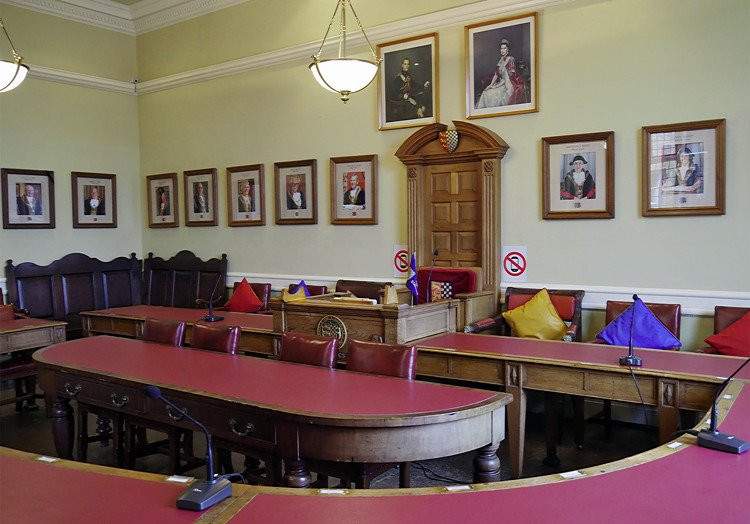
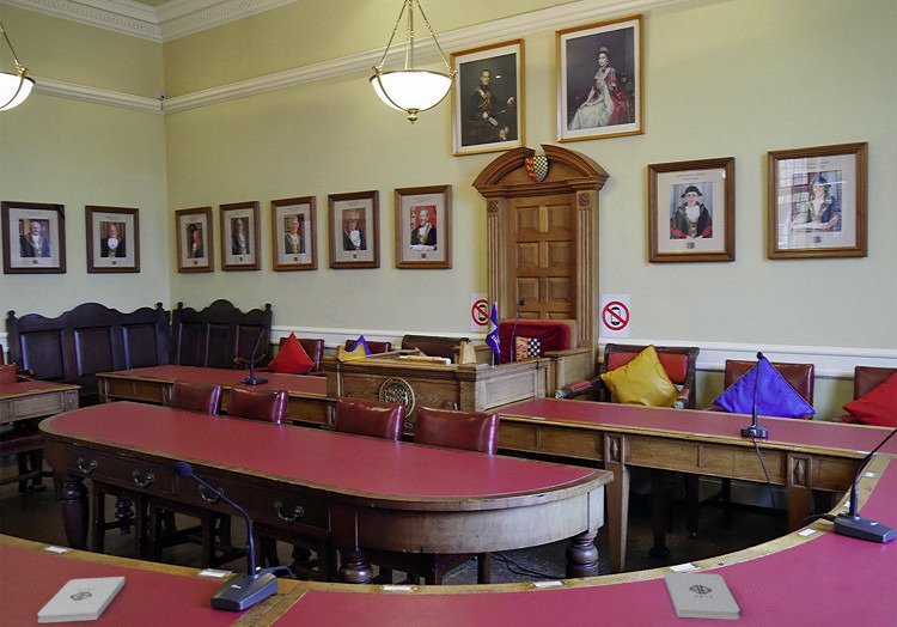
+ notepad (700, 593)
+ notepad (83, 598)
